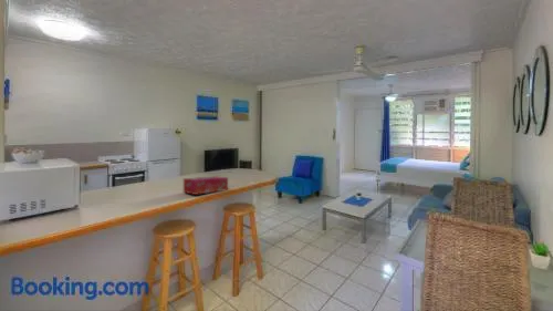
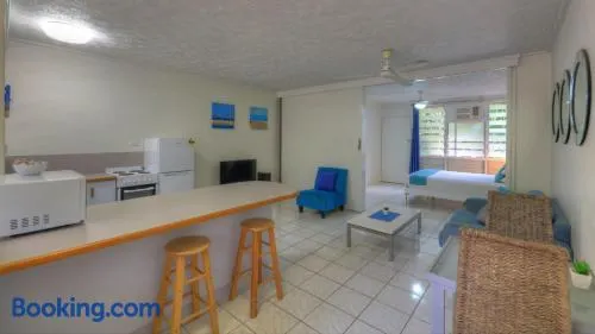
- tissue box (206, 184)
